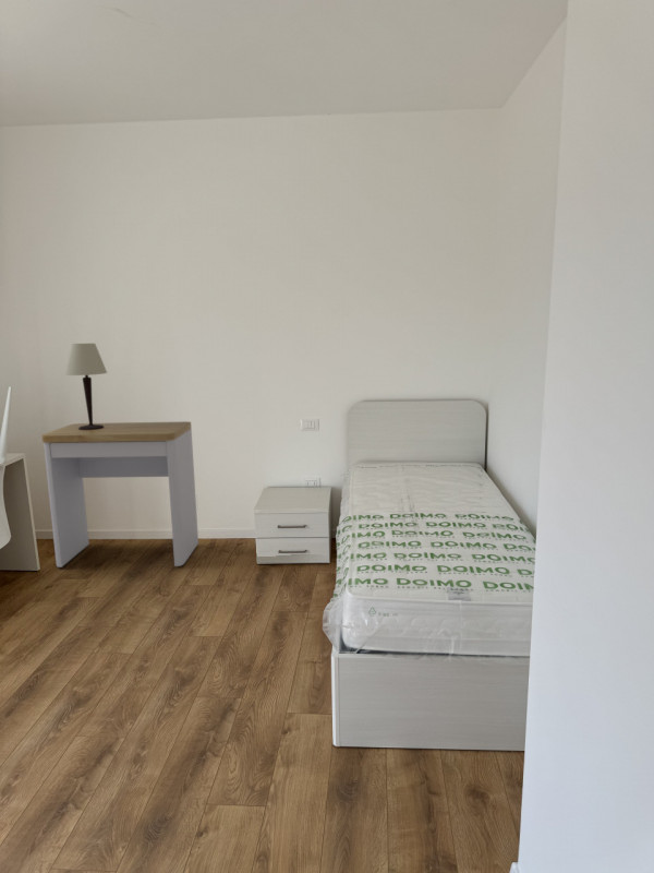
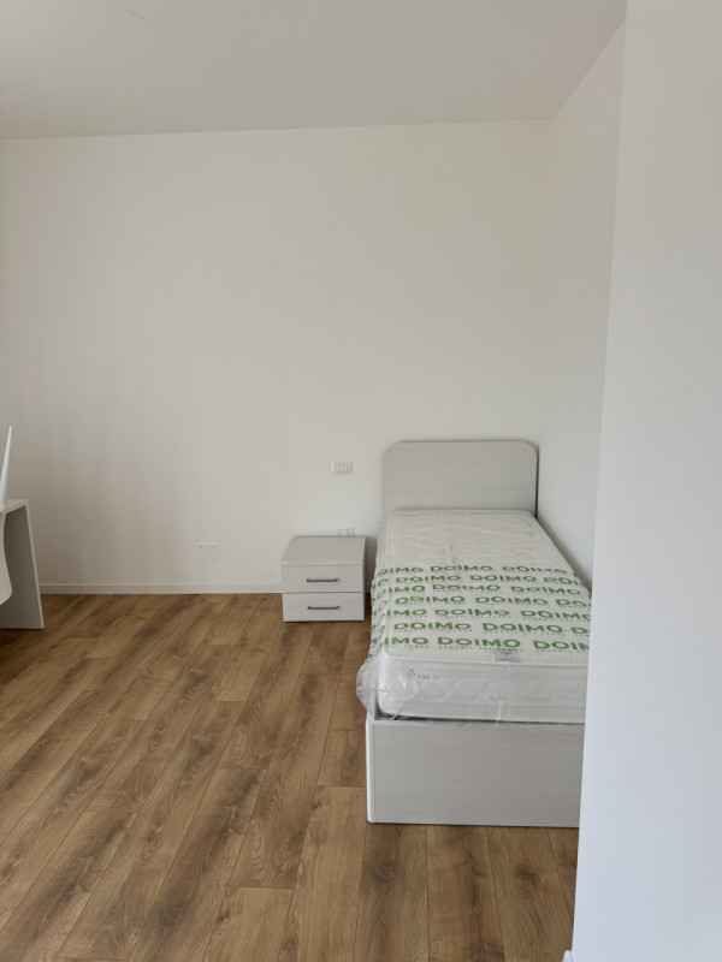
- table lamp (87, 385)
- desk (124, 476)
